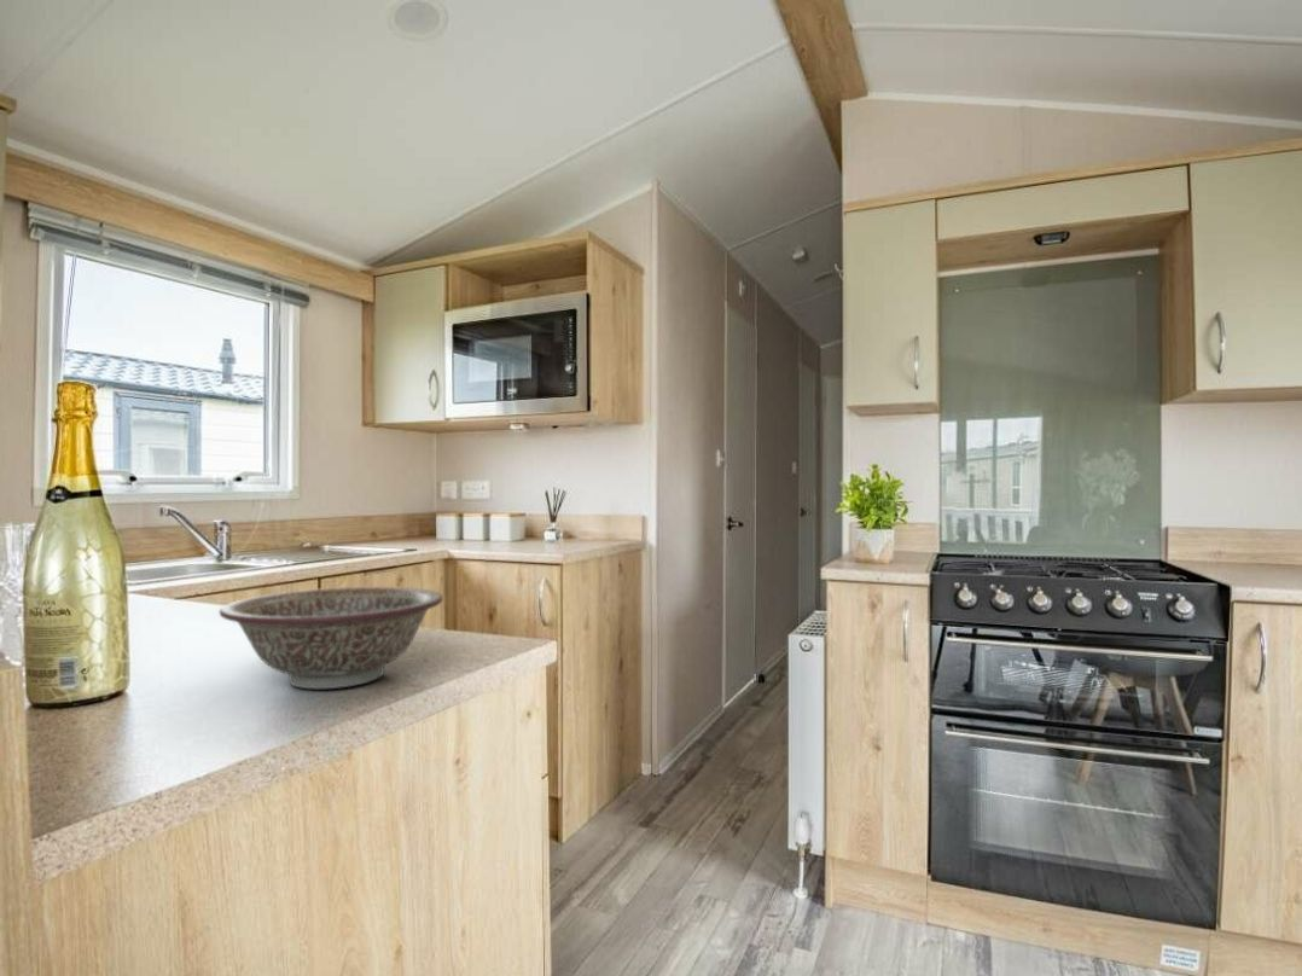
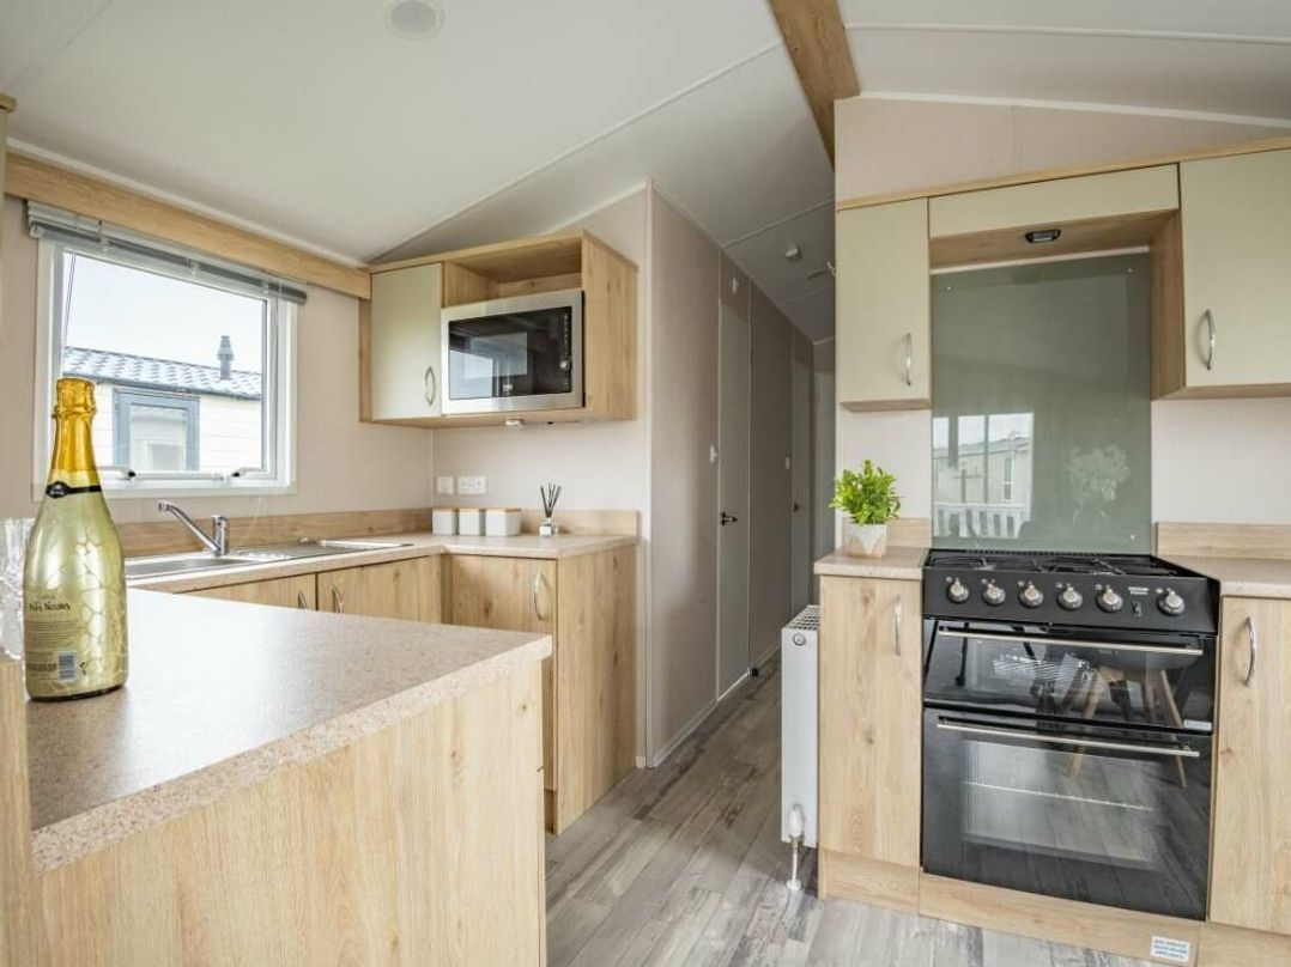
- decorative bowl (337, 638)
